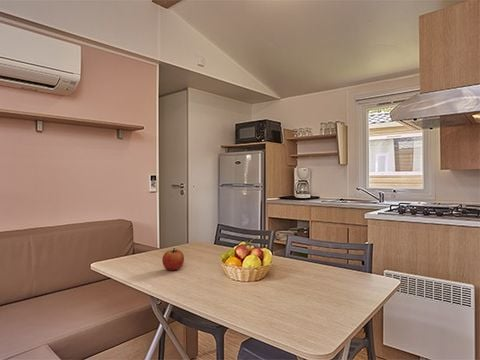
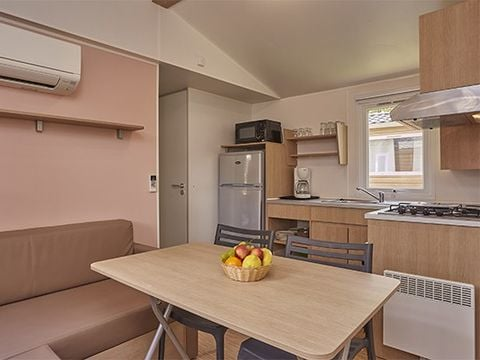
- apple (173, 258)
